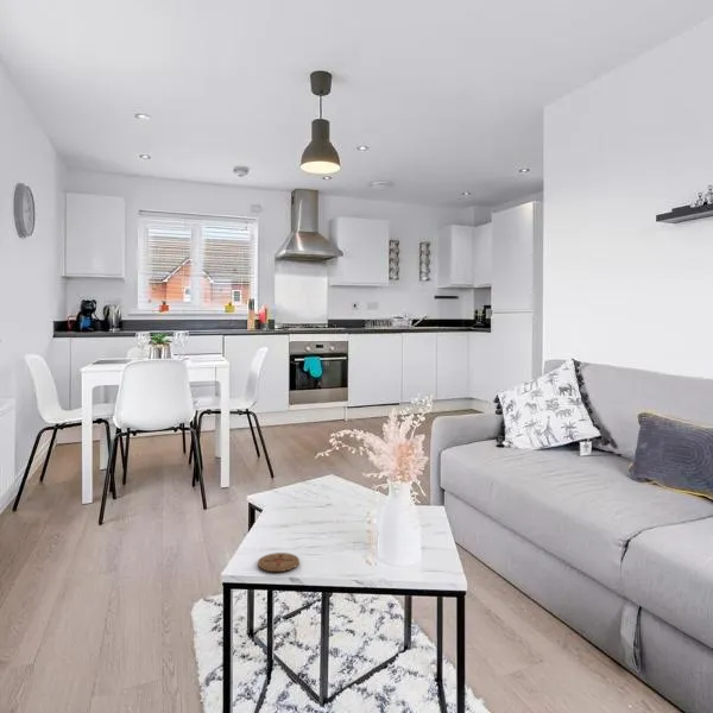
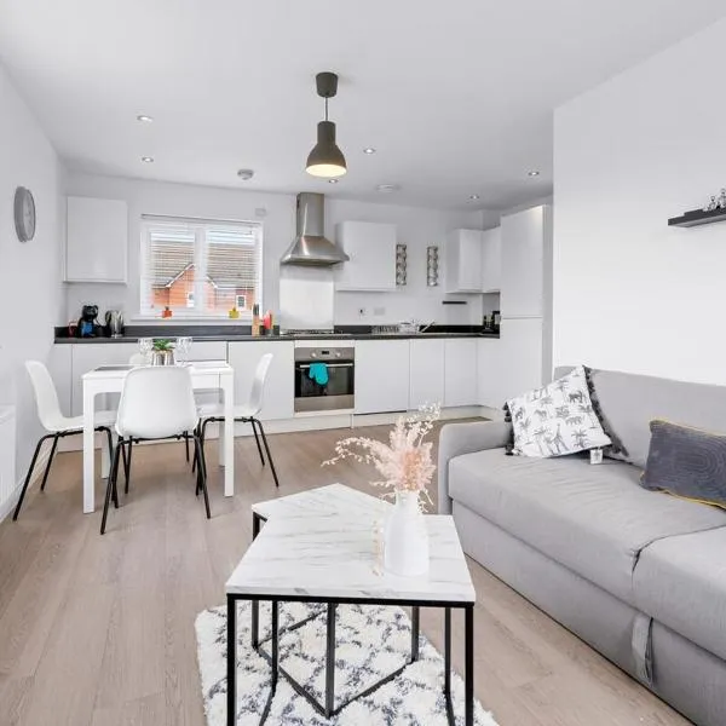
- coaster (278, 561)
